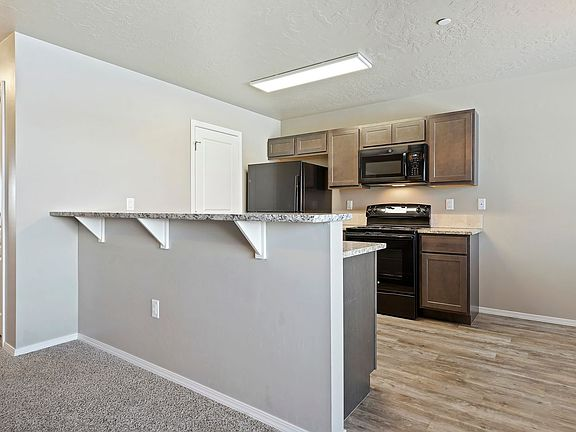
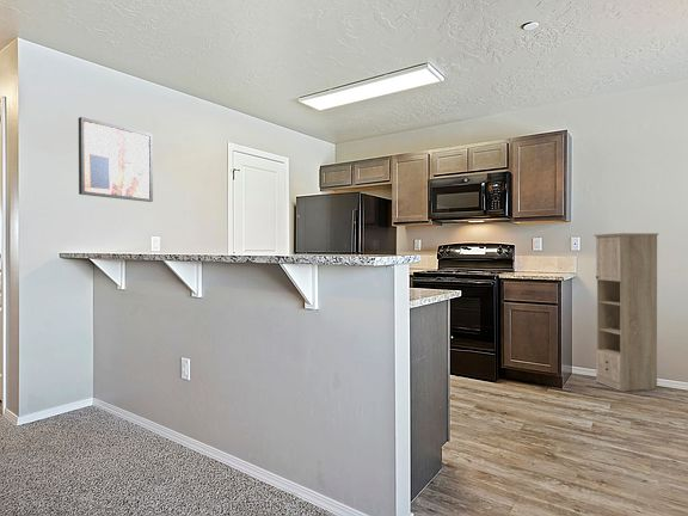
+ wall art (117, 161)
+ storage cabinet (625, 309)
